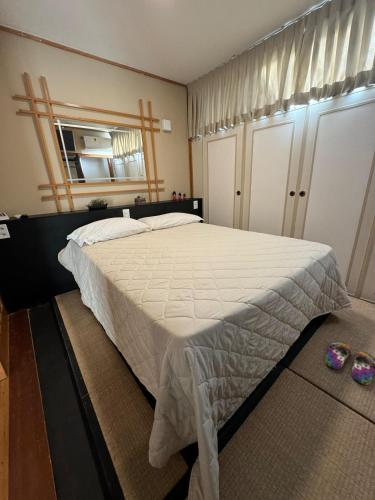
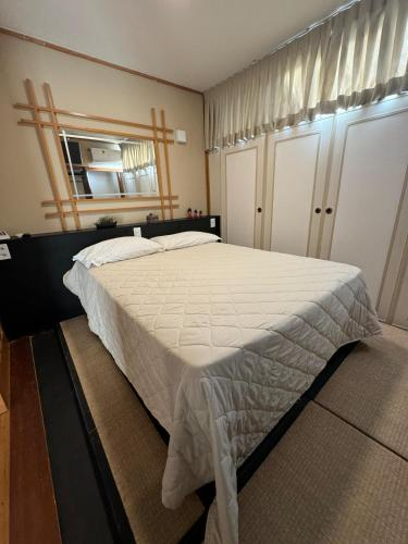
- slippers (347, 356)
